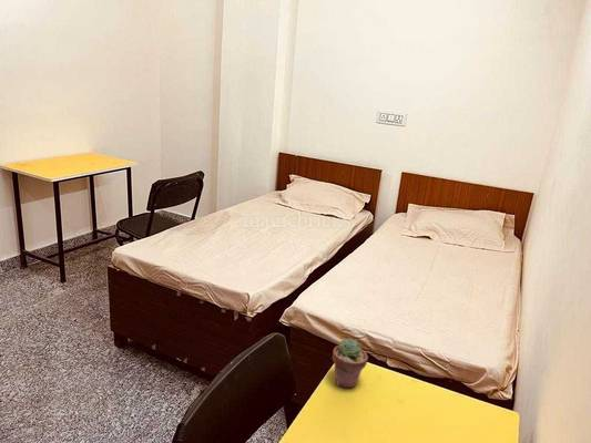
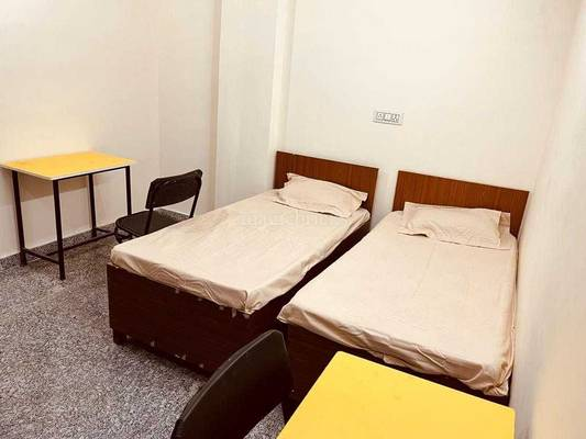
- potted succulent (348, 361)
